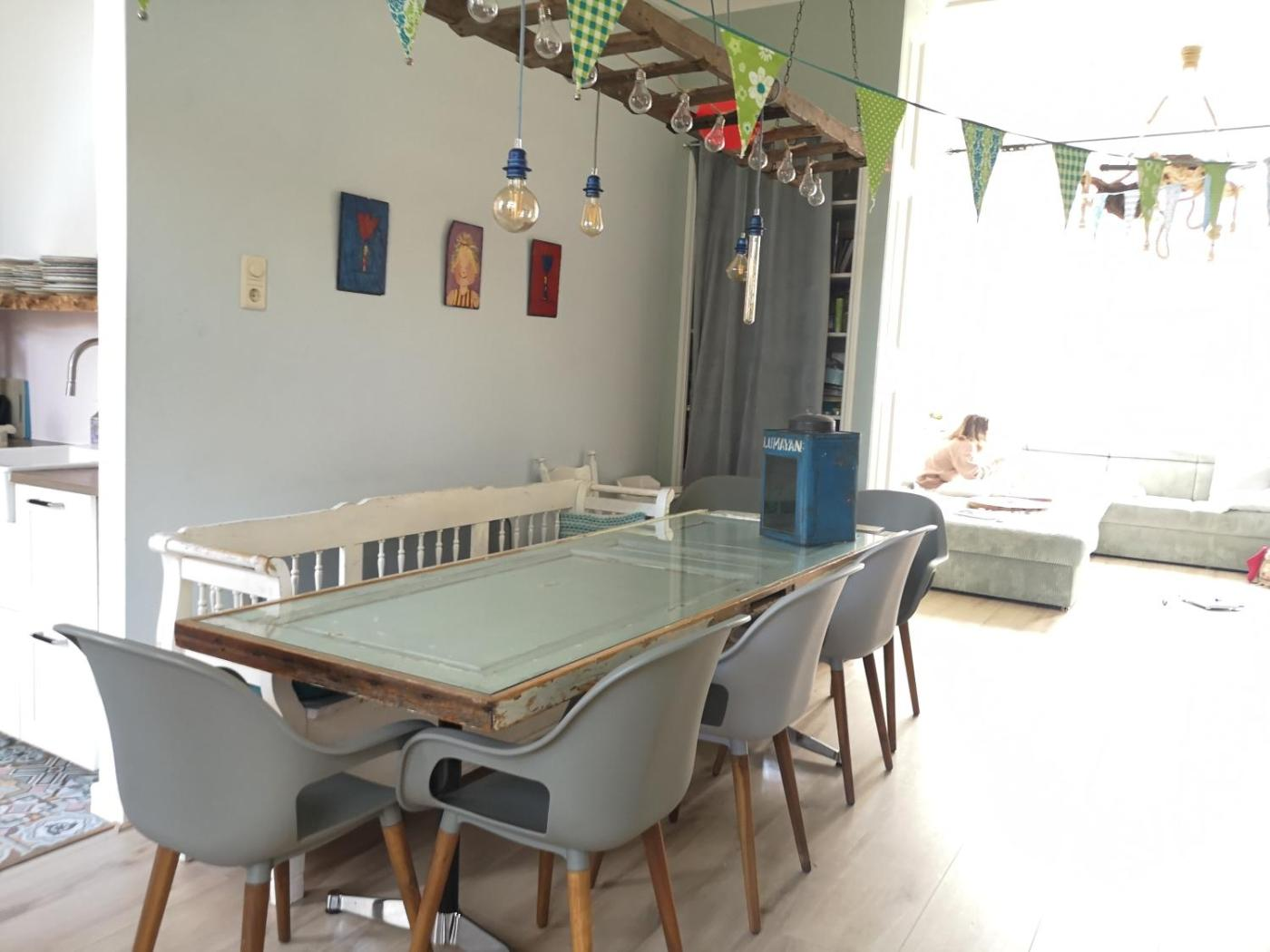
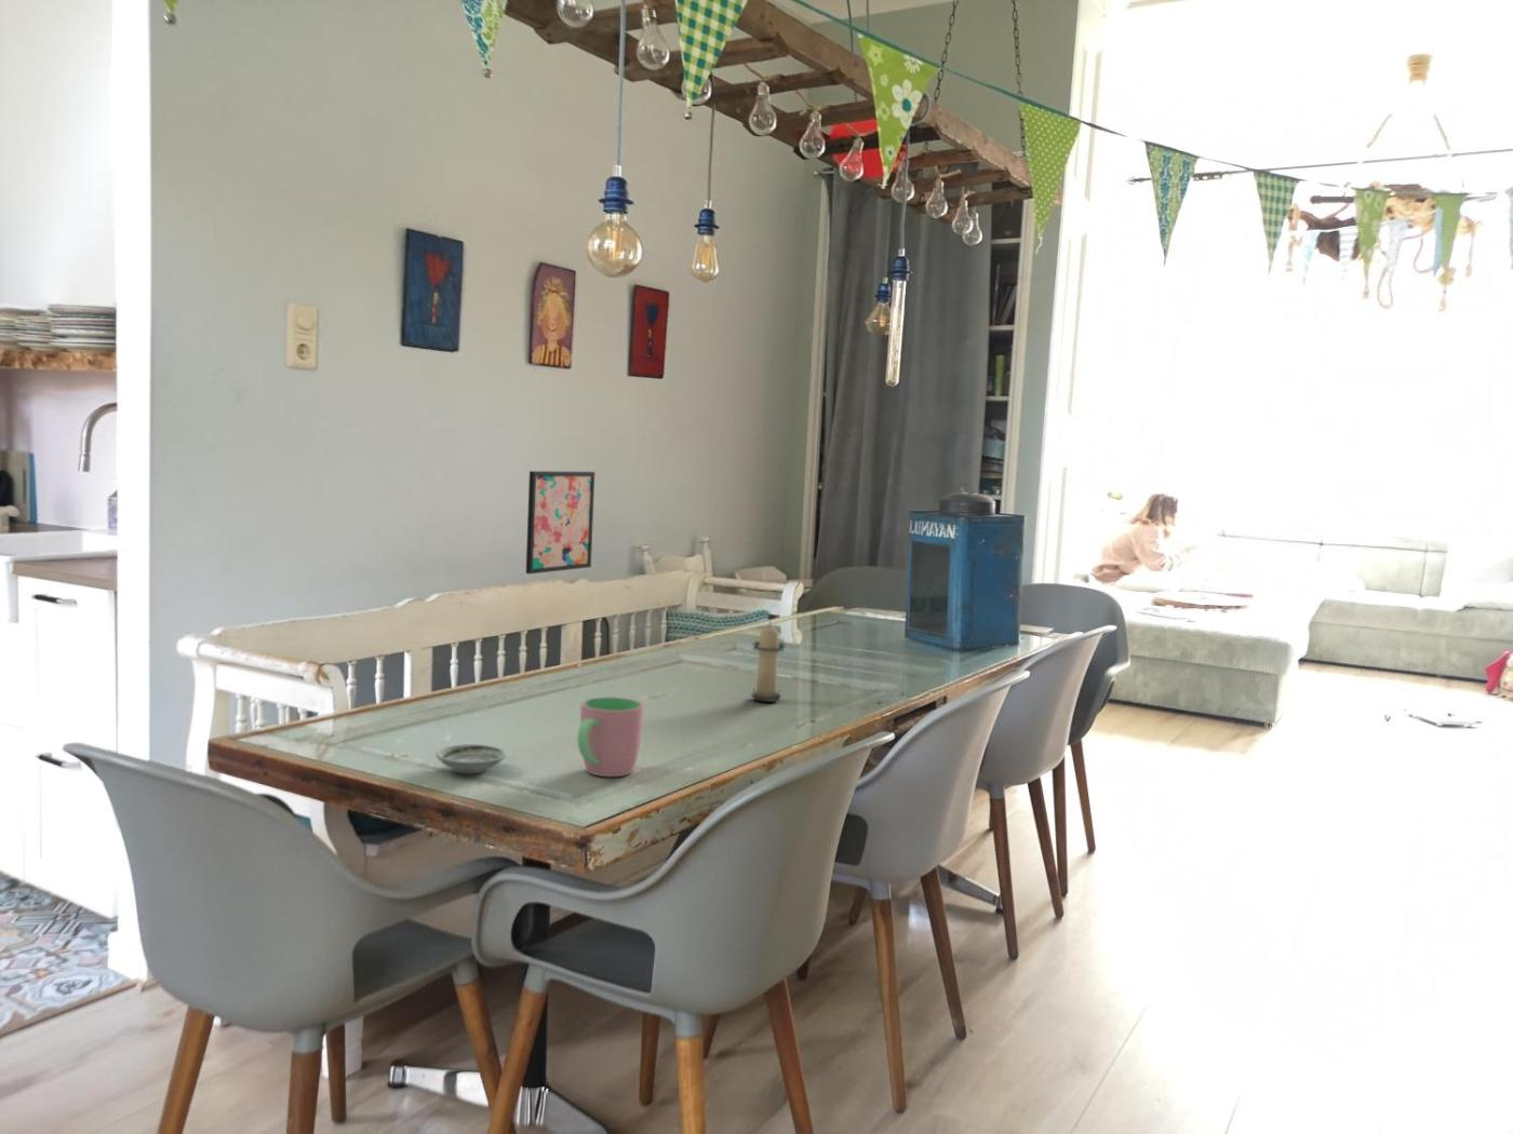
+ saucer (471, 760)
+ candle (767, 660)
+ cup (604, 739)
+ wall art (561, 521)
